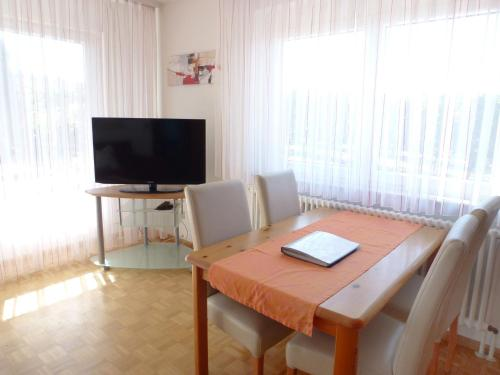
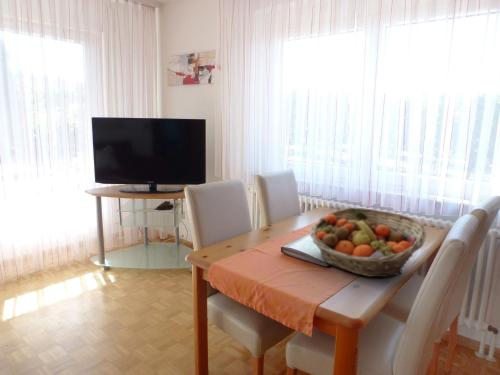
+ fruit basket (364, 239)
